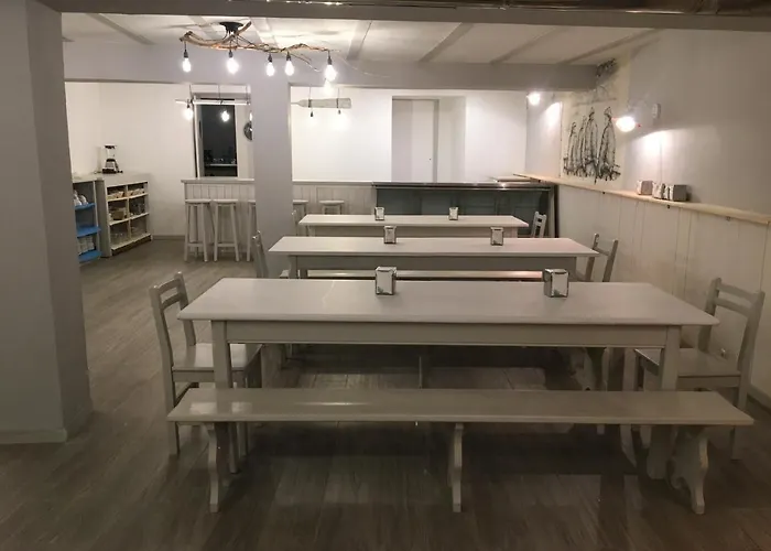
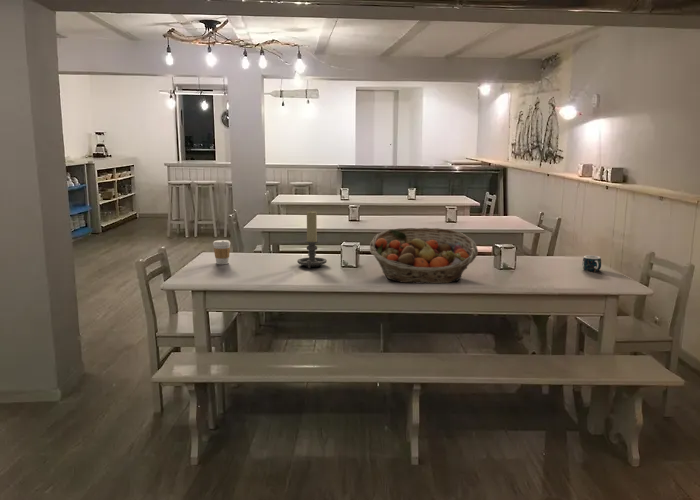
+ mug (593, 264)
+ fruit basket (423, 255)
+ coffee cup (222, 251)
+ candle holder (311, 238)
